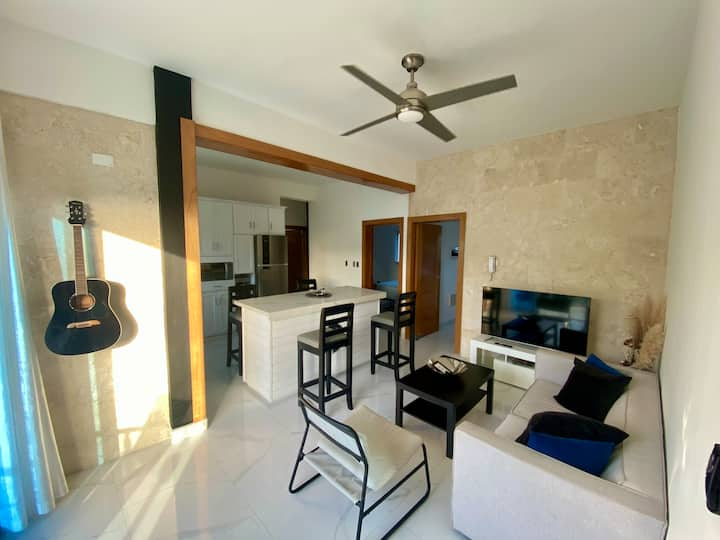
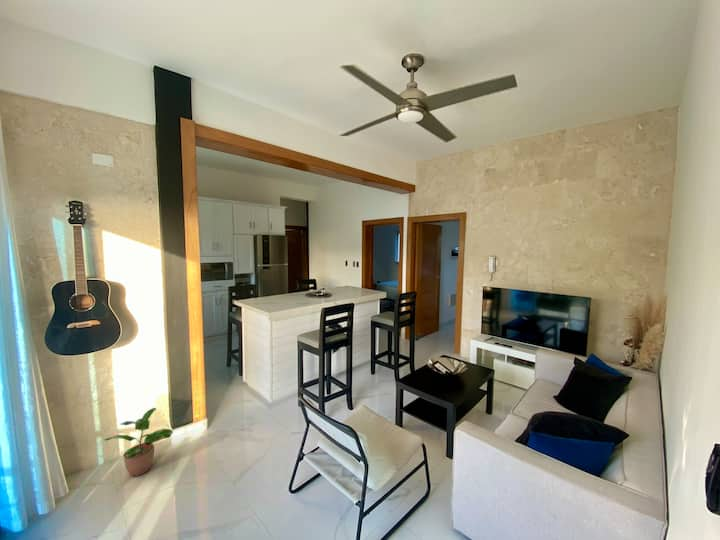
+ potted plant (140, 441)
